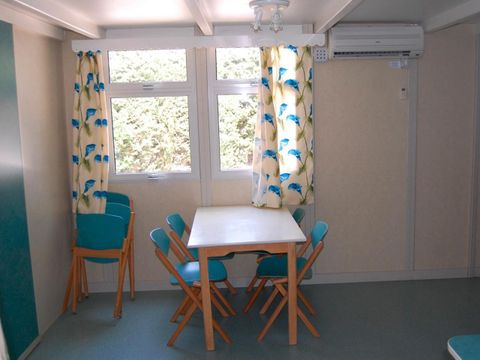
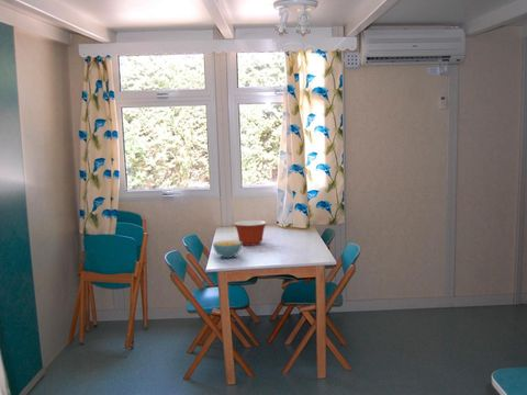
+ mixing bowl (250, 233)
+ cereal bowl (227, 249)
